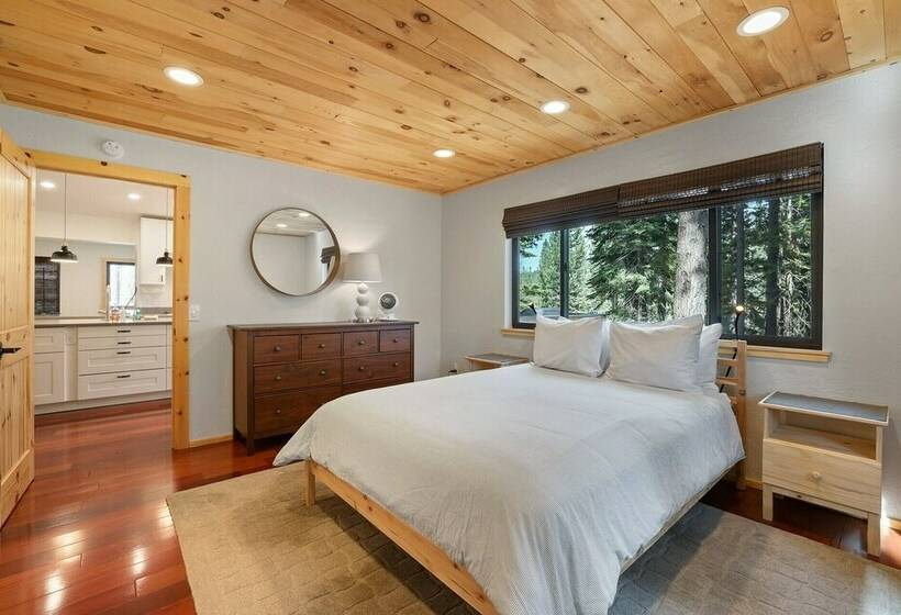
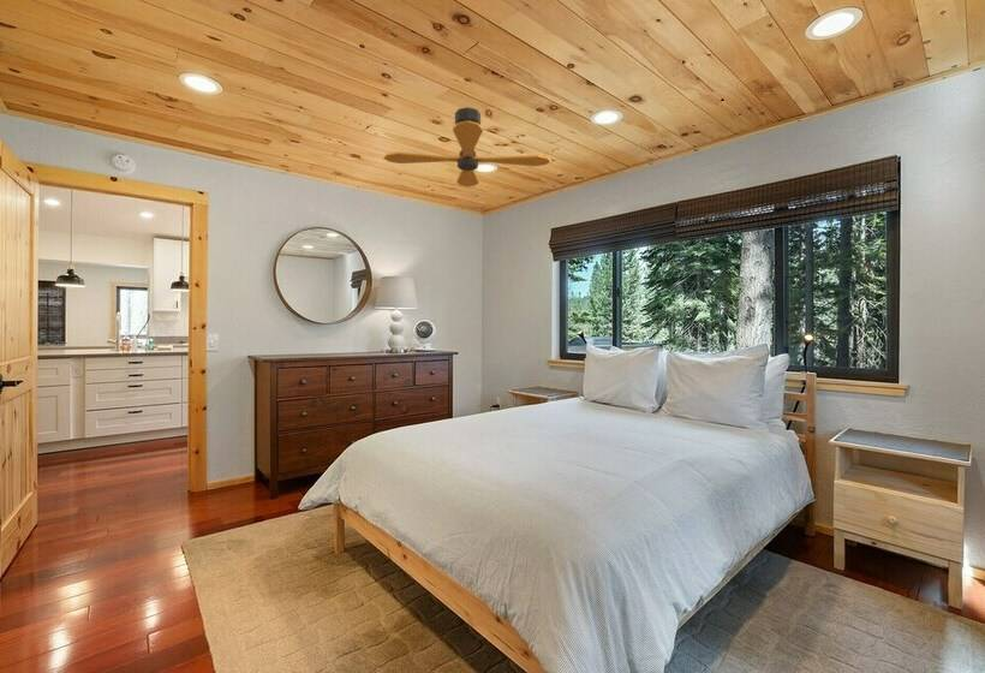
+ ceiling fan (467, 139)
